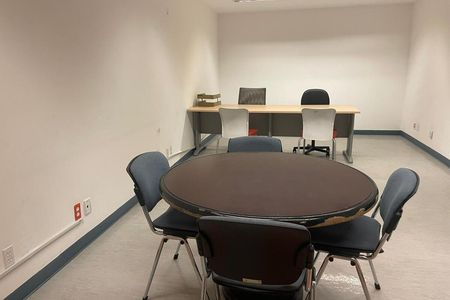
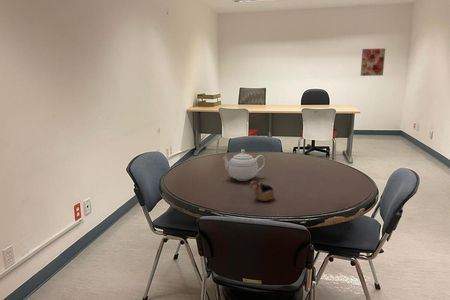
+ teapot (243, 164)
+ cup (261, 189)
+ wall art (372, 62)
